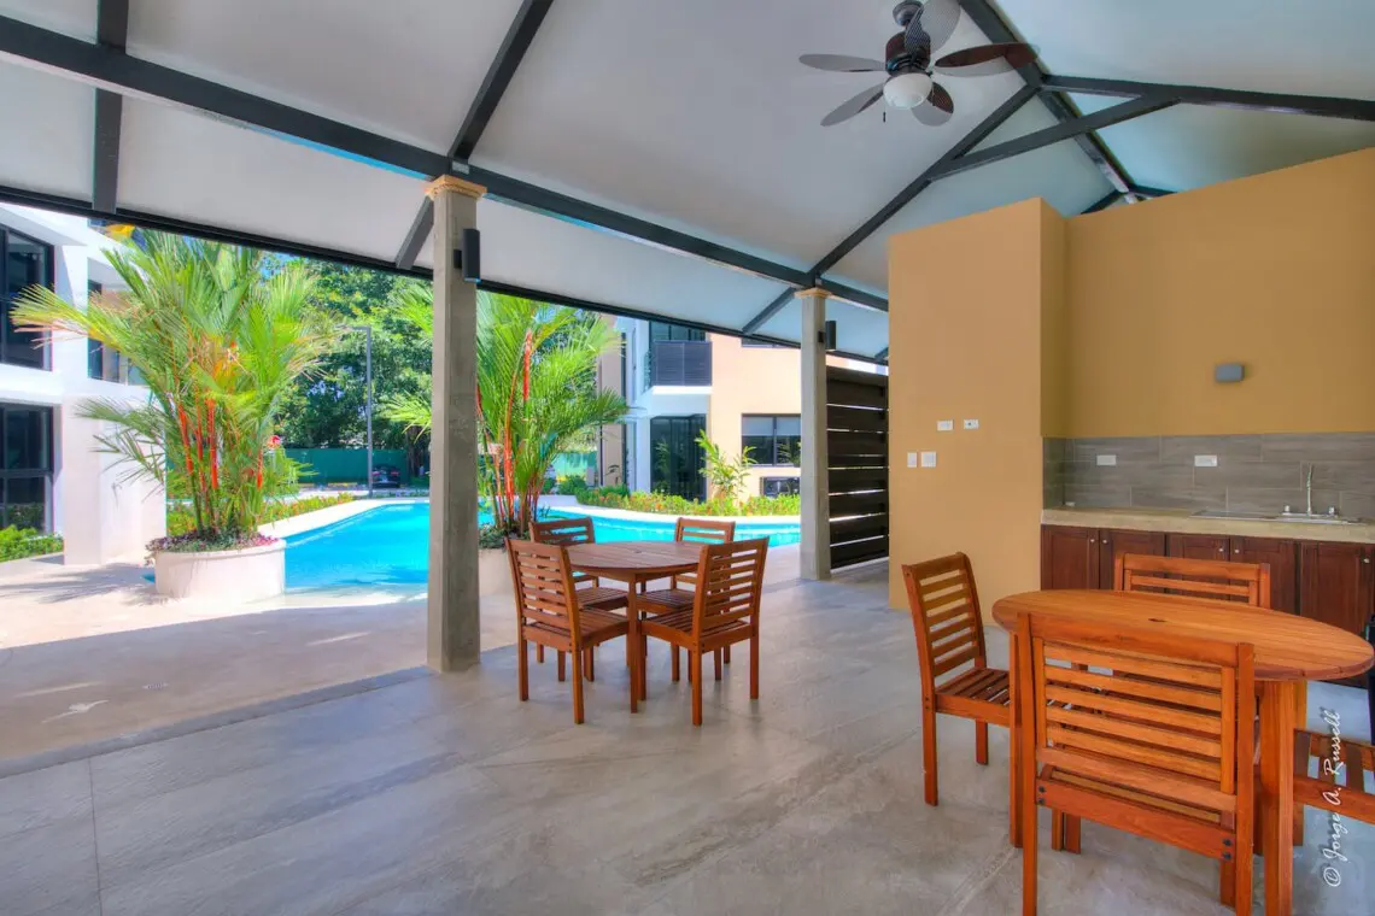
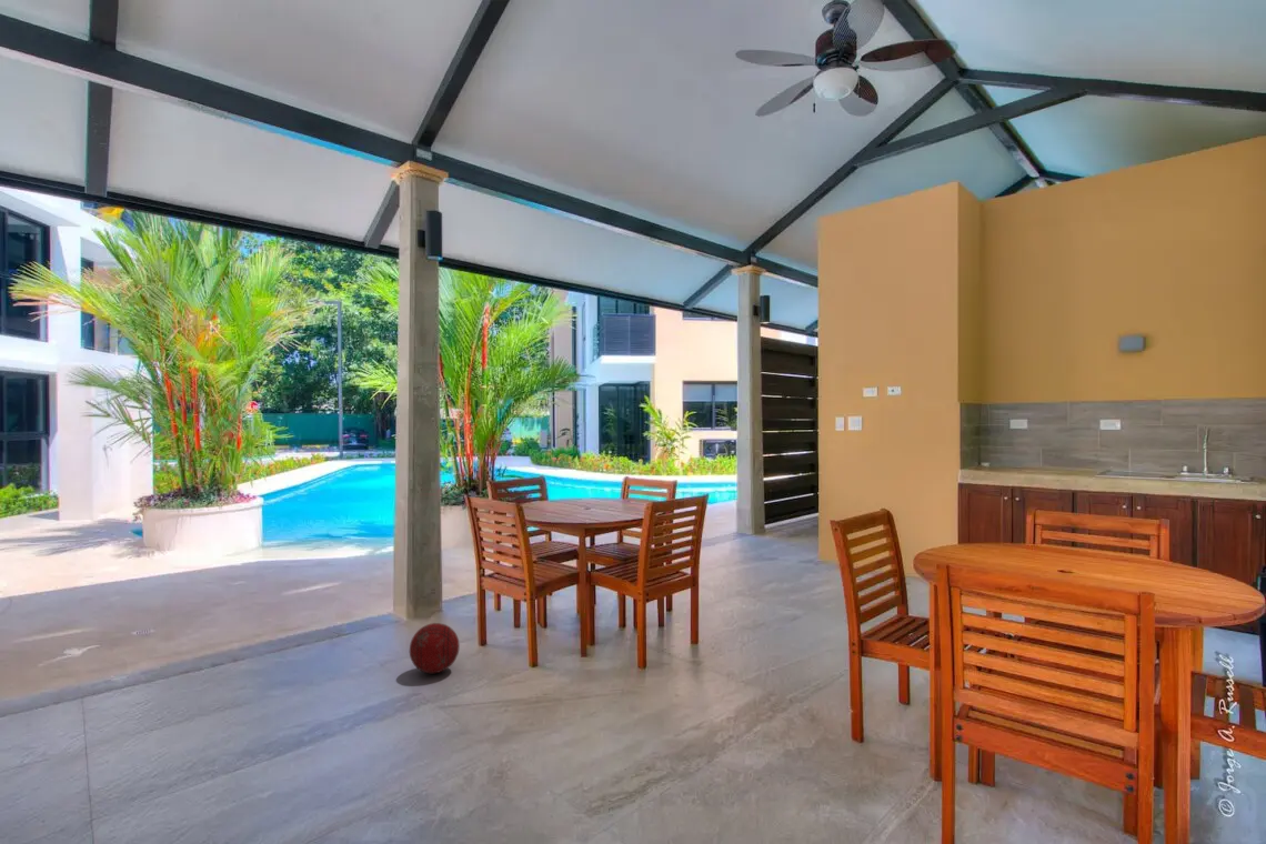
+ ball (434, 647)
